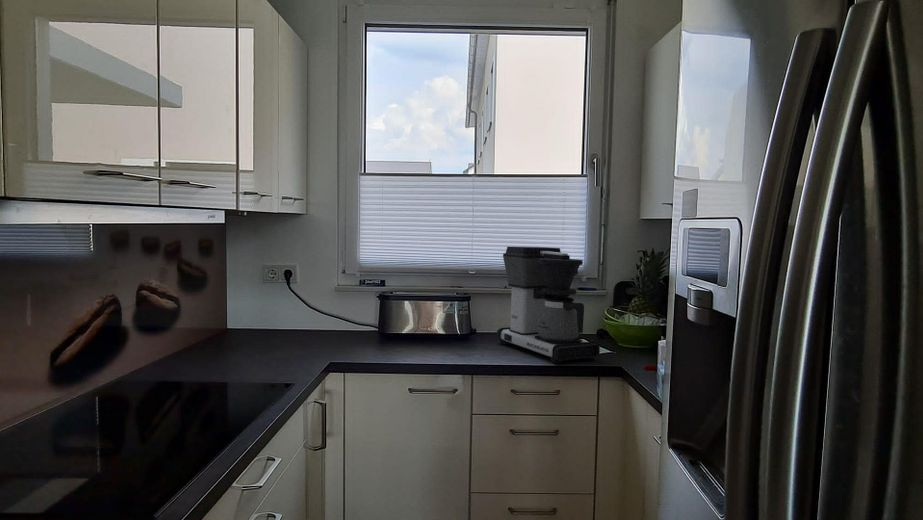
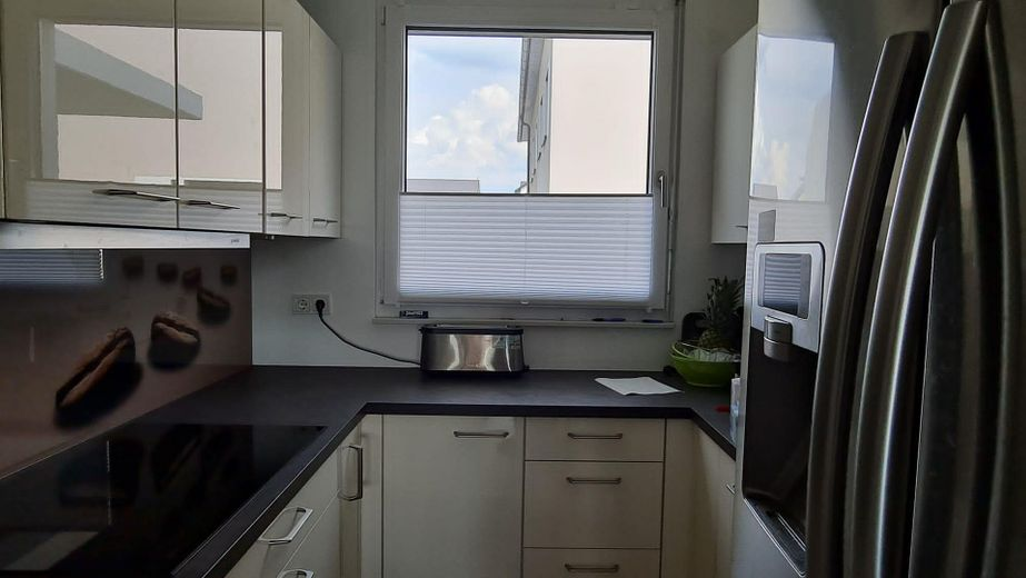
- coffee maker (547, 299)
